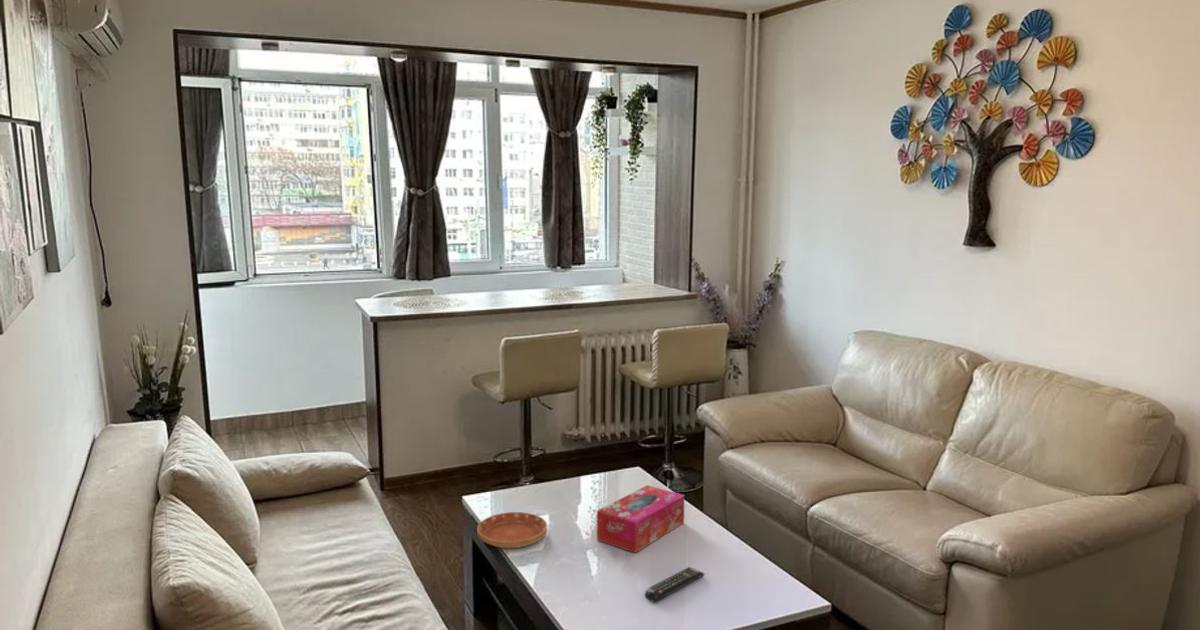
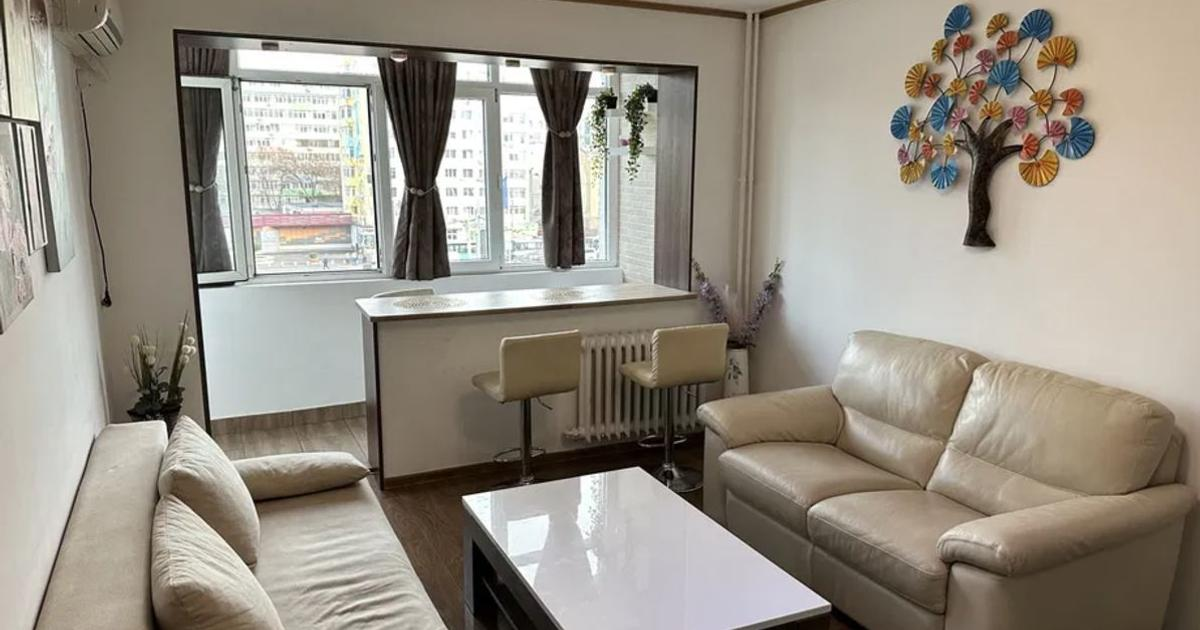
- remote control (675, 583)
- saucer (512, 531)
- tissue box (641, 517)
